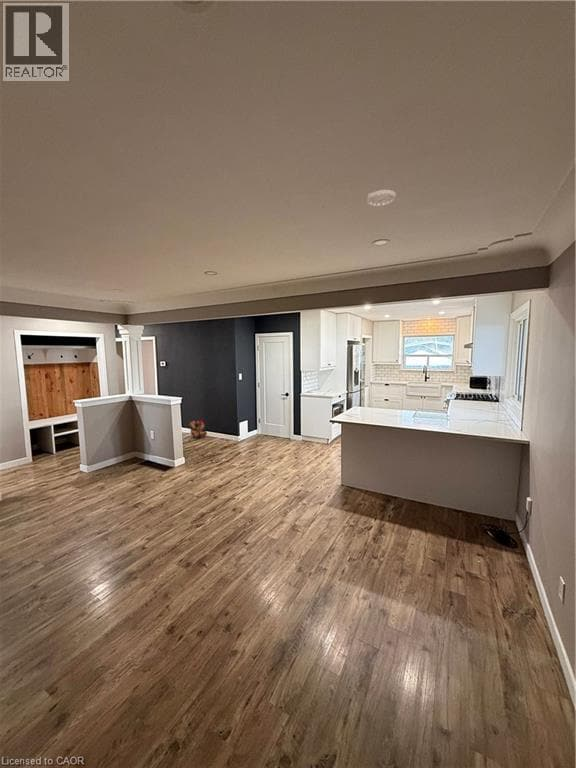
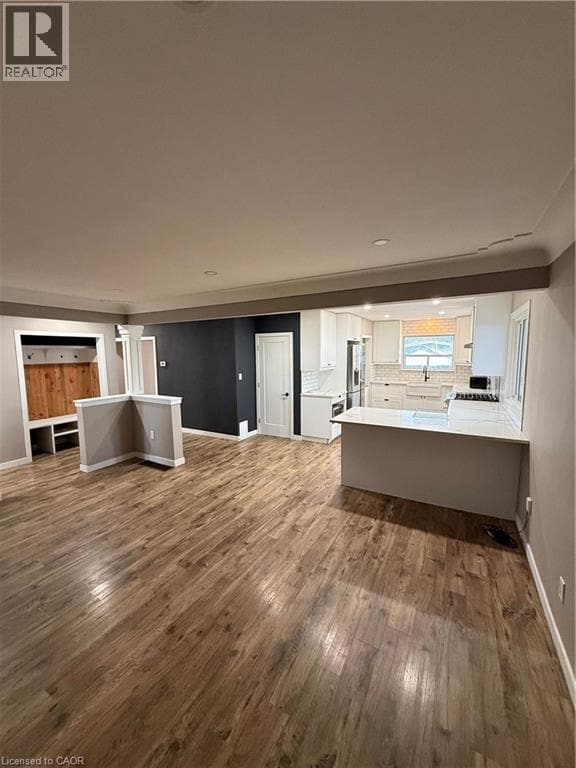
- backpack (197, 427)
- smoke detector (381, 199)
